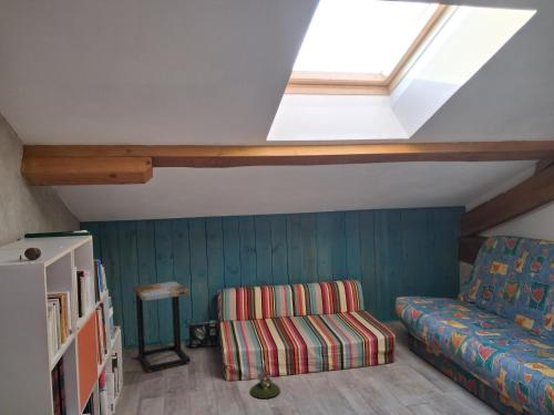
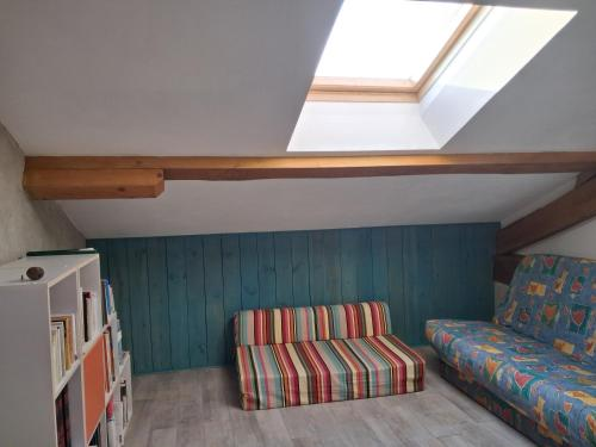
- side table (173, 323)
- box (203, 333)
- toy house (264, 376)
